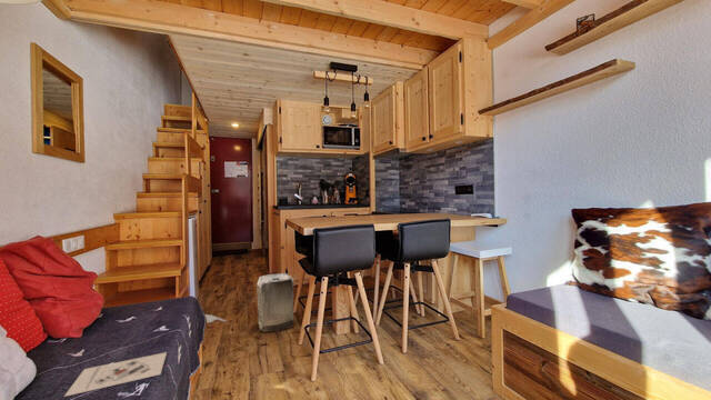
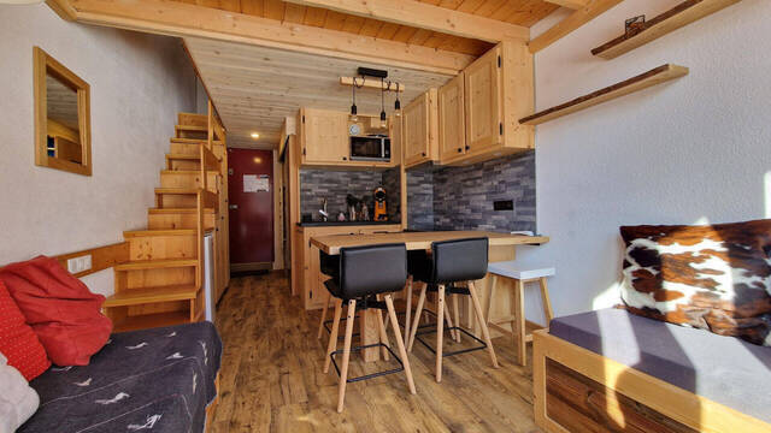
- air purifier (258, 310)
- architectural model (121, 368)
